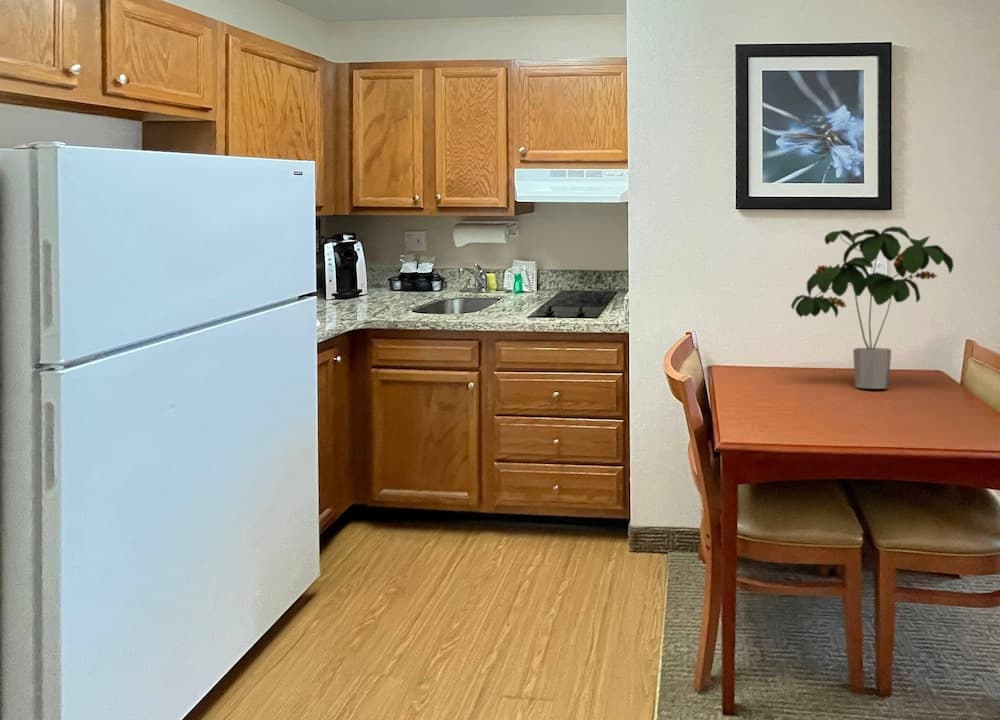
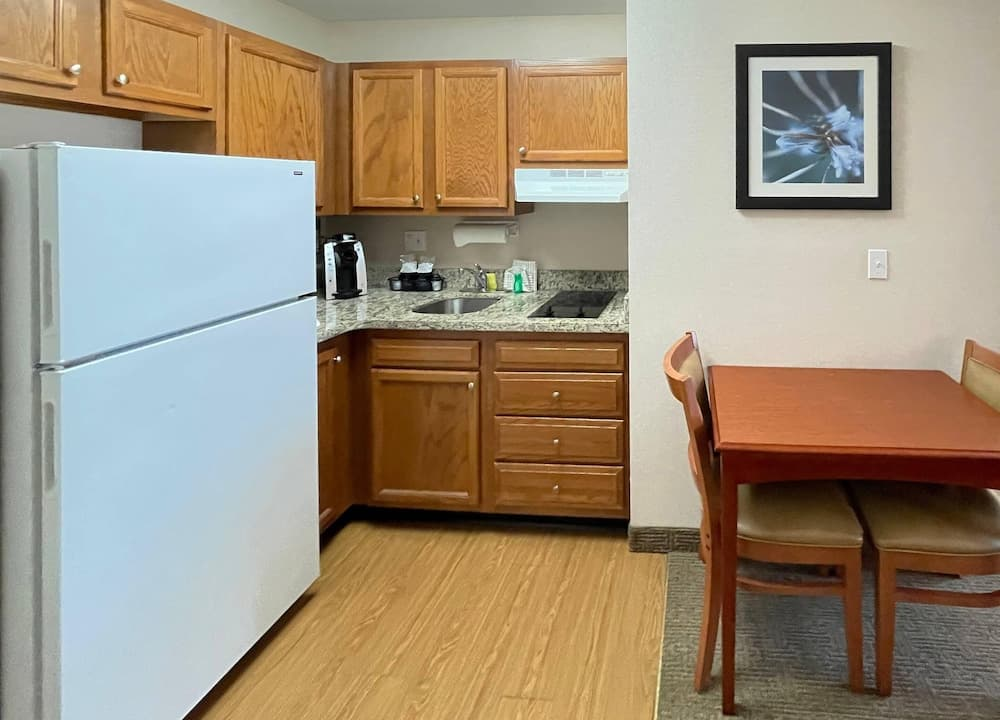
- potted plant (870, 307)
